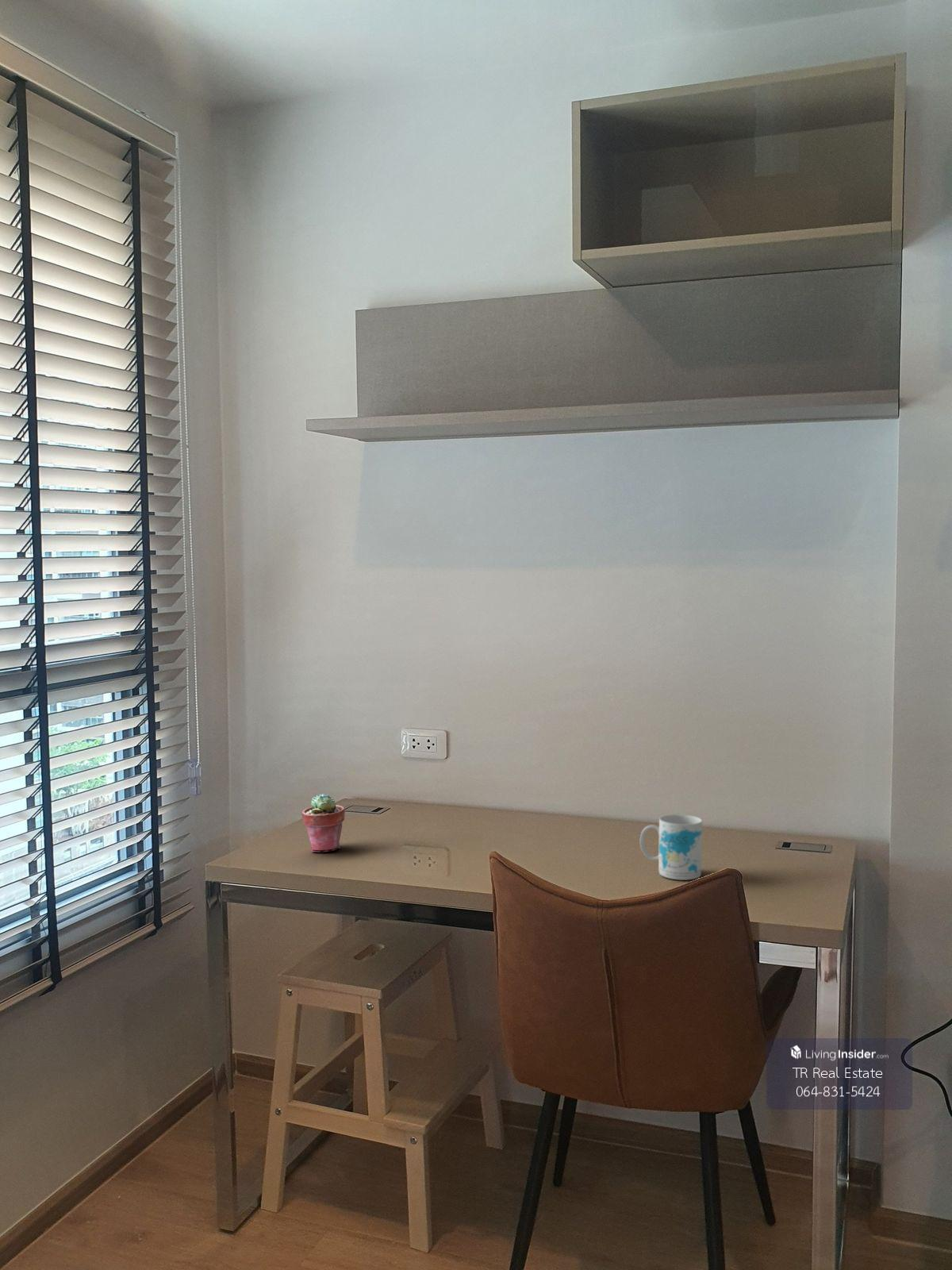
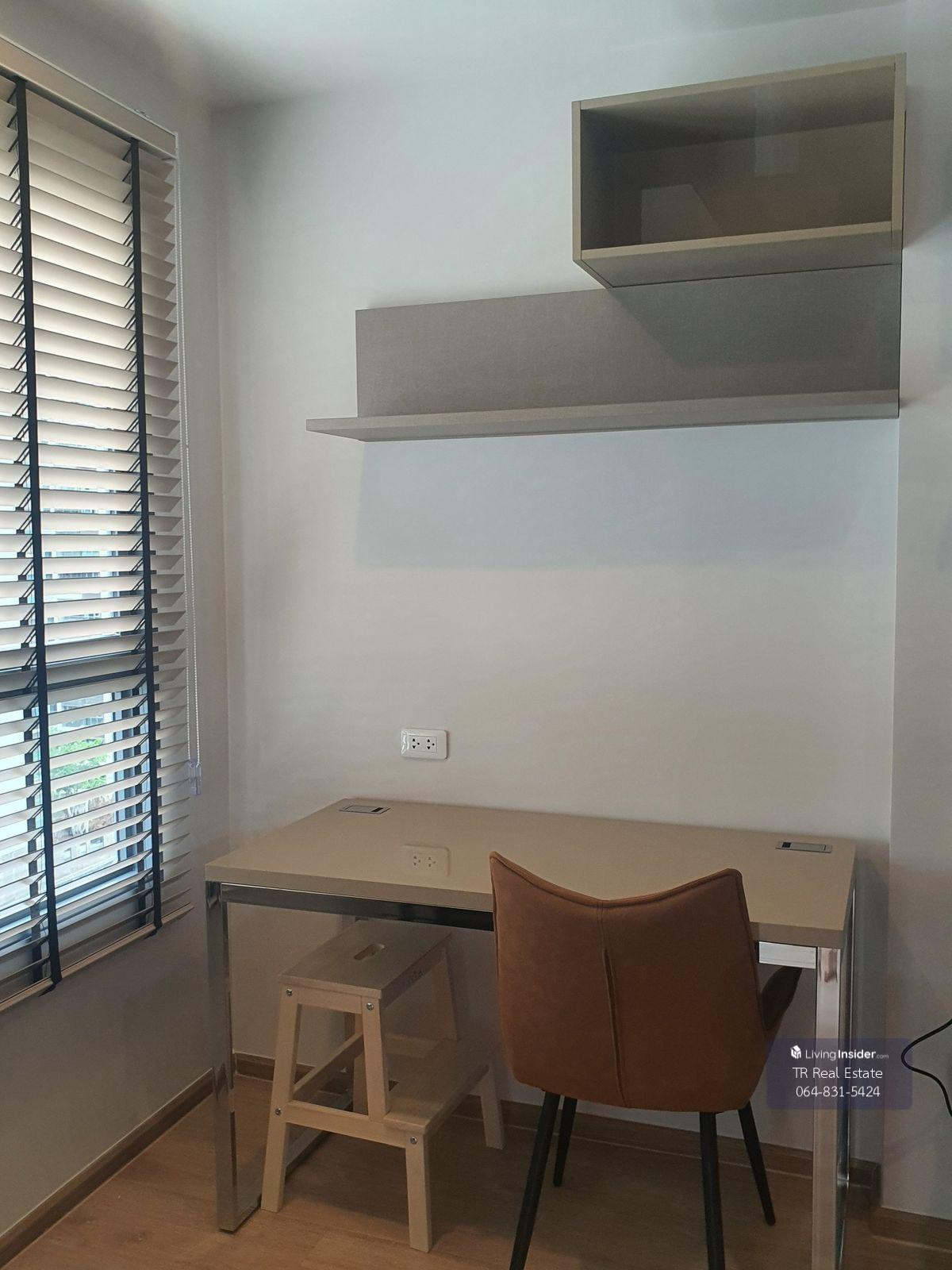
- potted succulent (324, 821)
- mug (670, 845)
